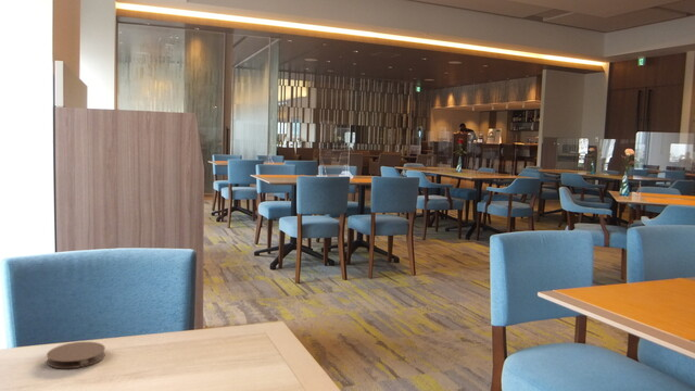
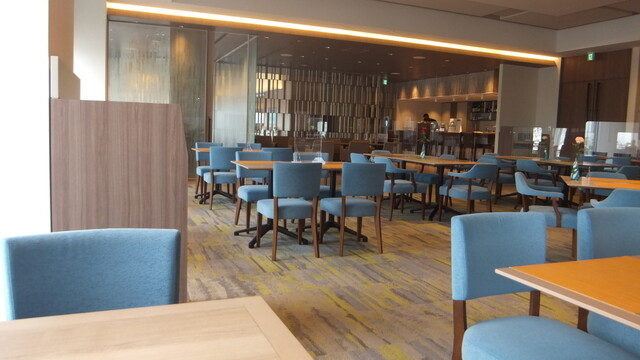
- coaster (76, 354)
